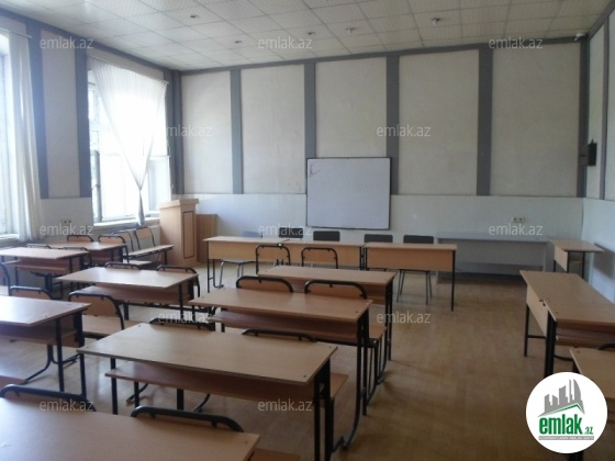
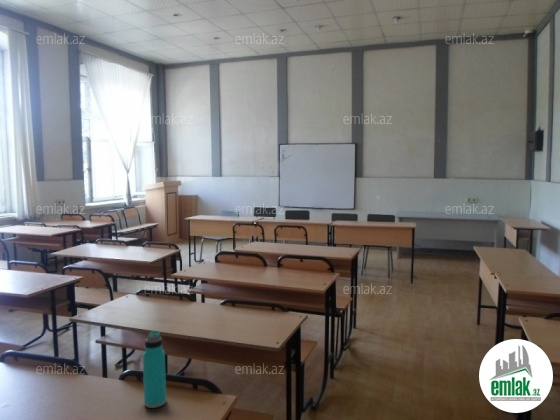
+ water bottle (154, 368)
